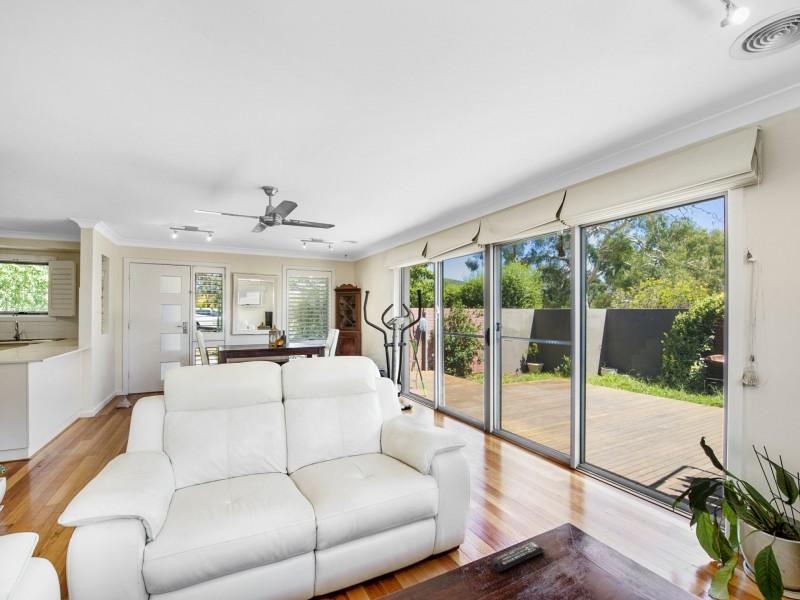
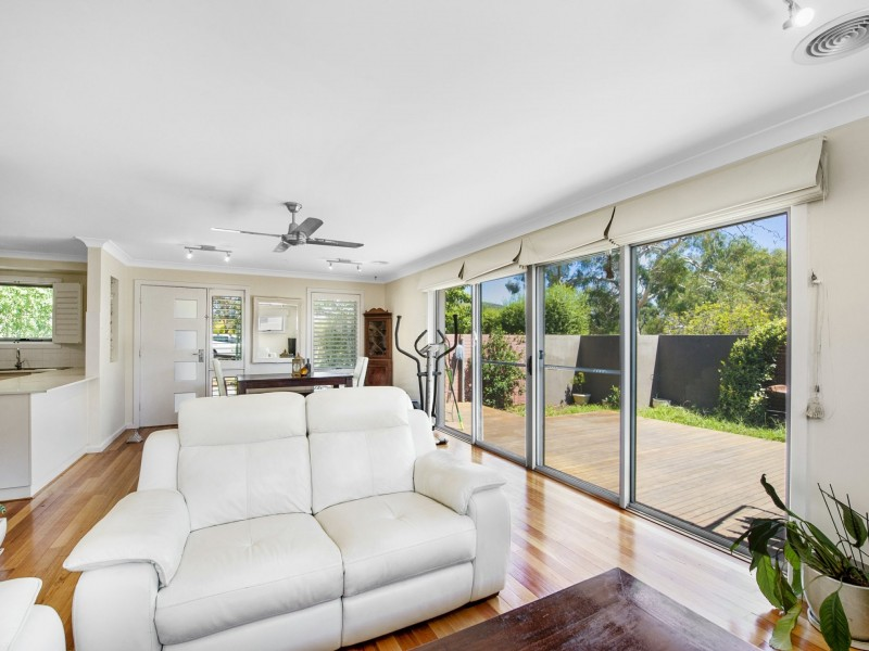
- remote control (518, 556)
